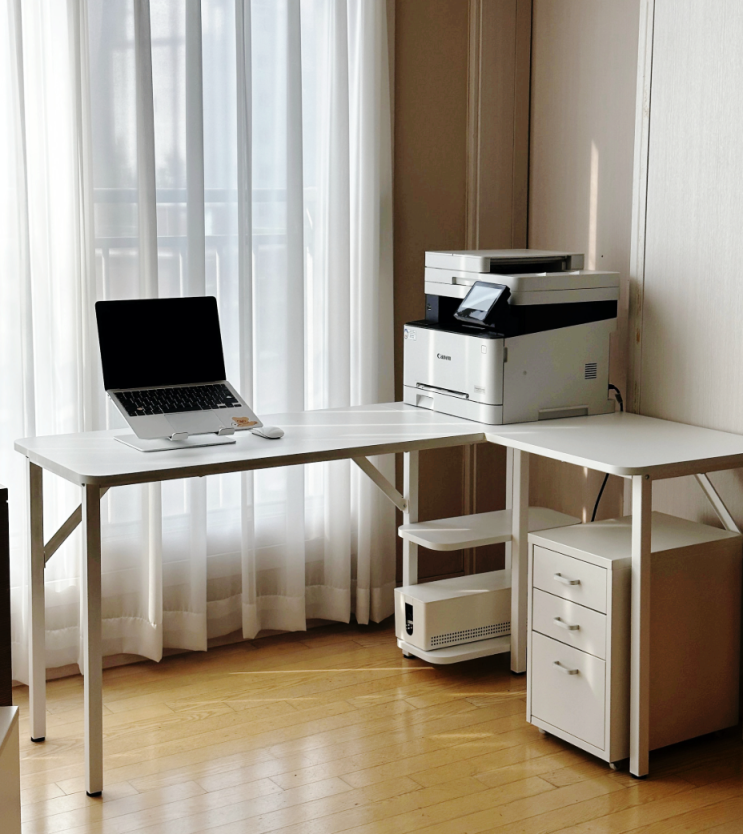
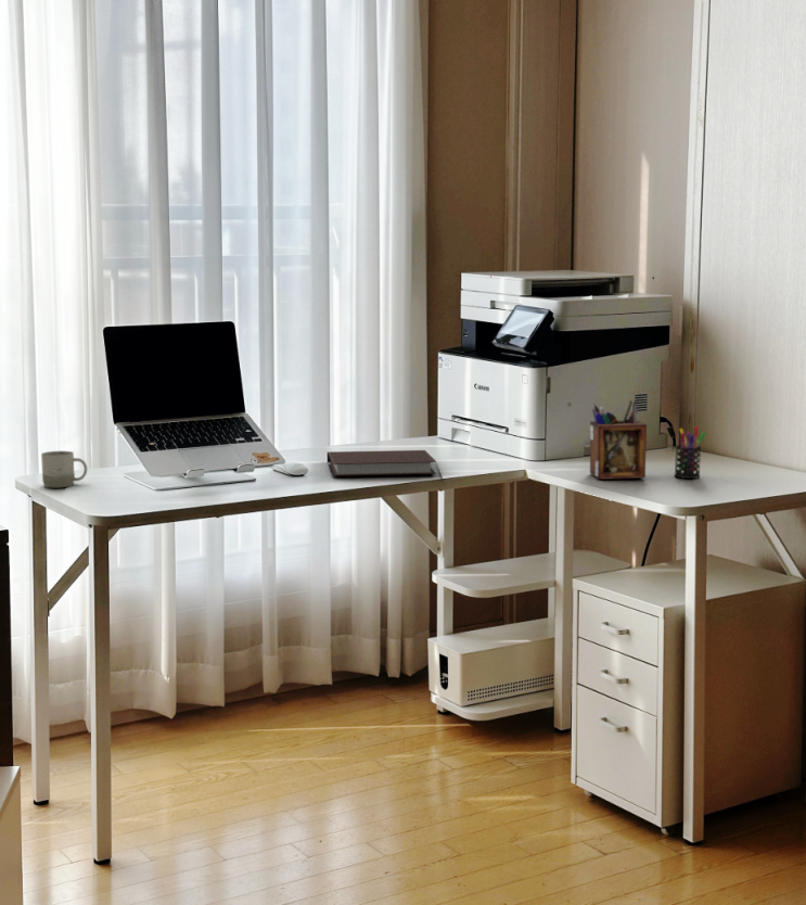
+ notebook (380, 461)
+ pen holder (691, 450)
+ desk organizer (617, 438)
+ cup (64, 469)
